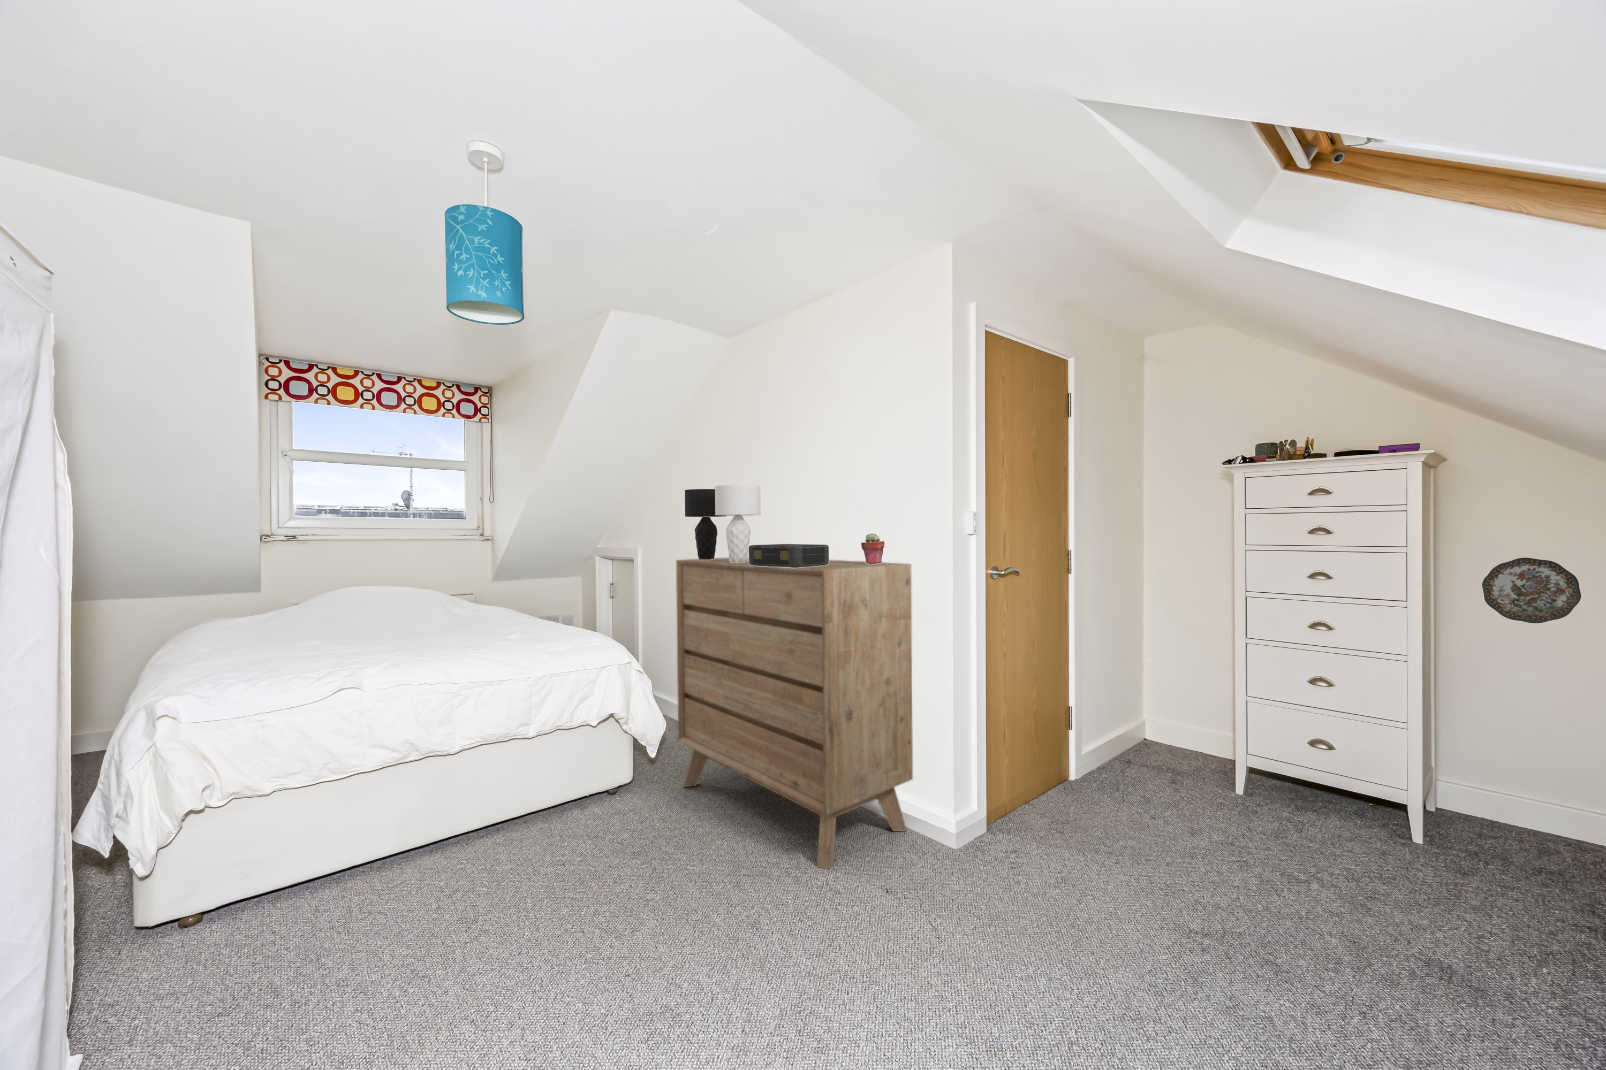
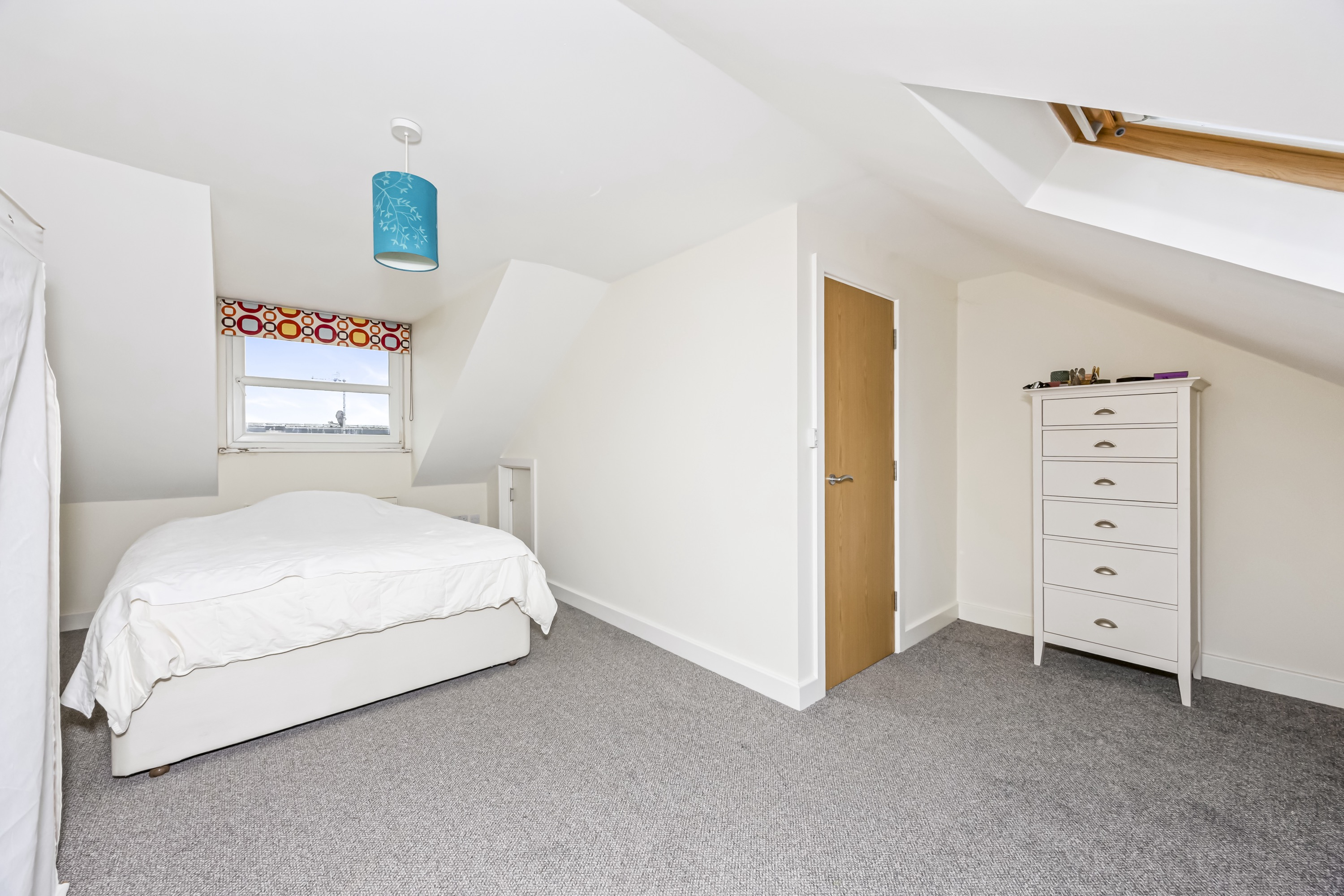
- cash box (789, 554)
- table lamp (716, 525)
- decorative plate (1530, 590)
- potted succulent (872, 547)
- dresser (784, 684)
